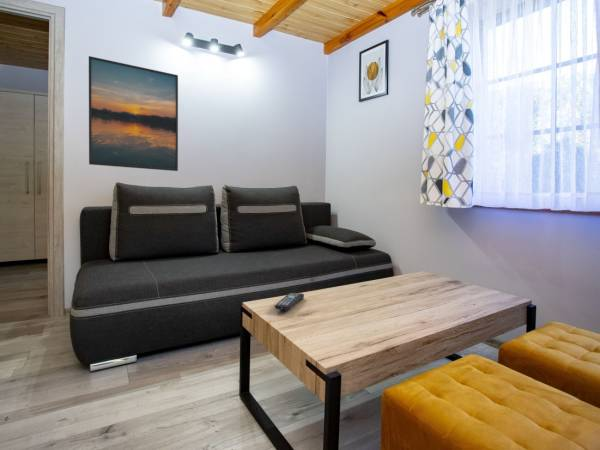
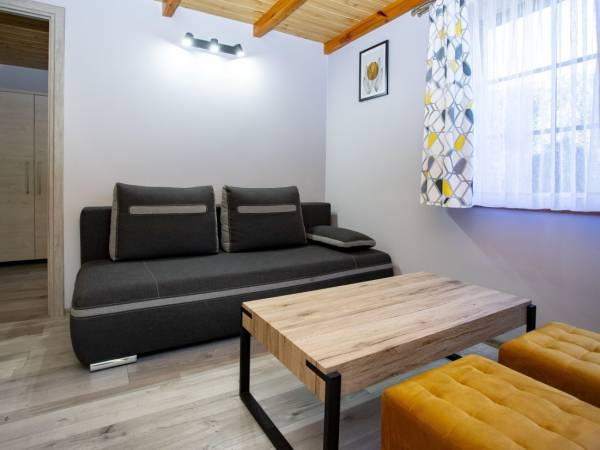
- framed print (135, 117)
- remote control (290, 300)
